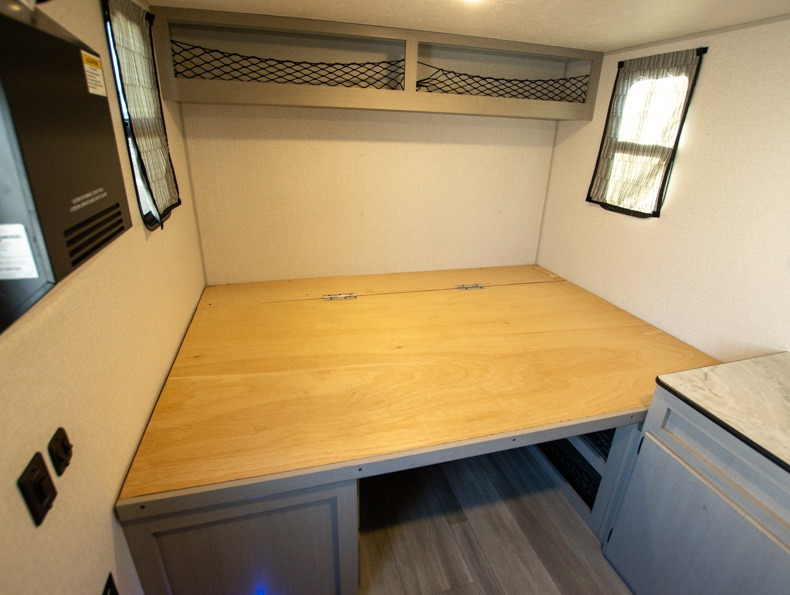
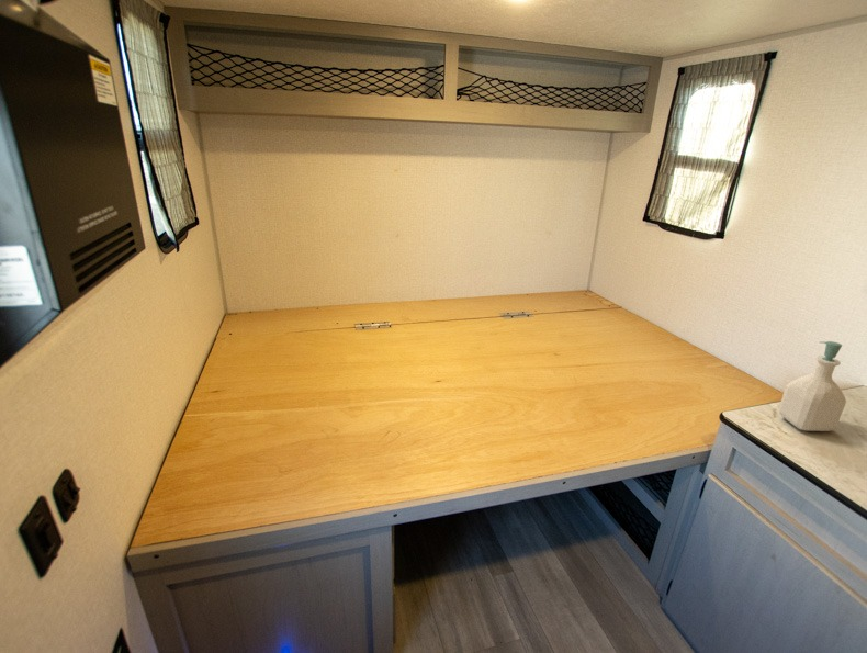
+ soap bottle (819, 384)
